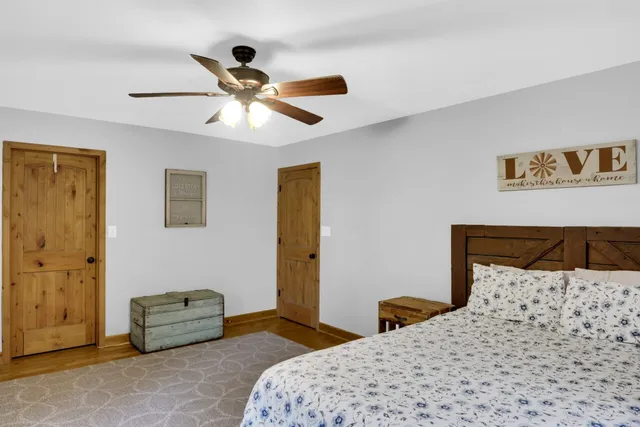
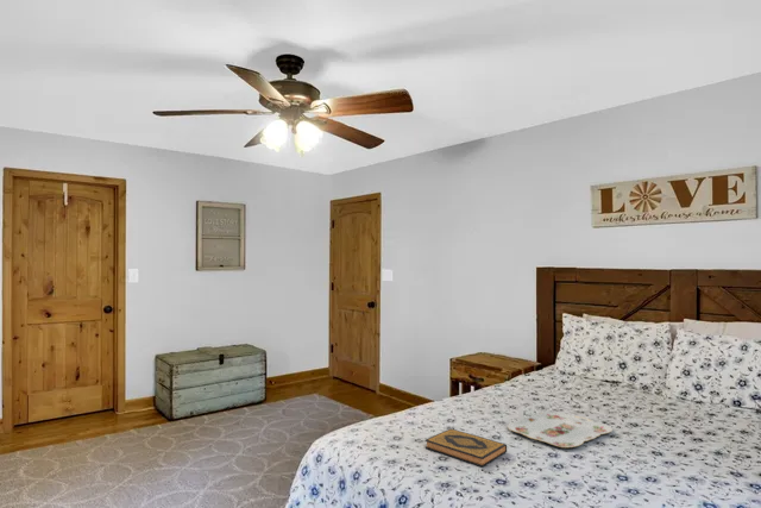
+ serving tray (559, 428)
+ hardback book (465, 445)
